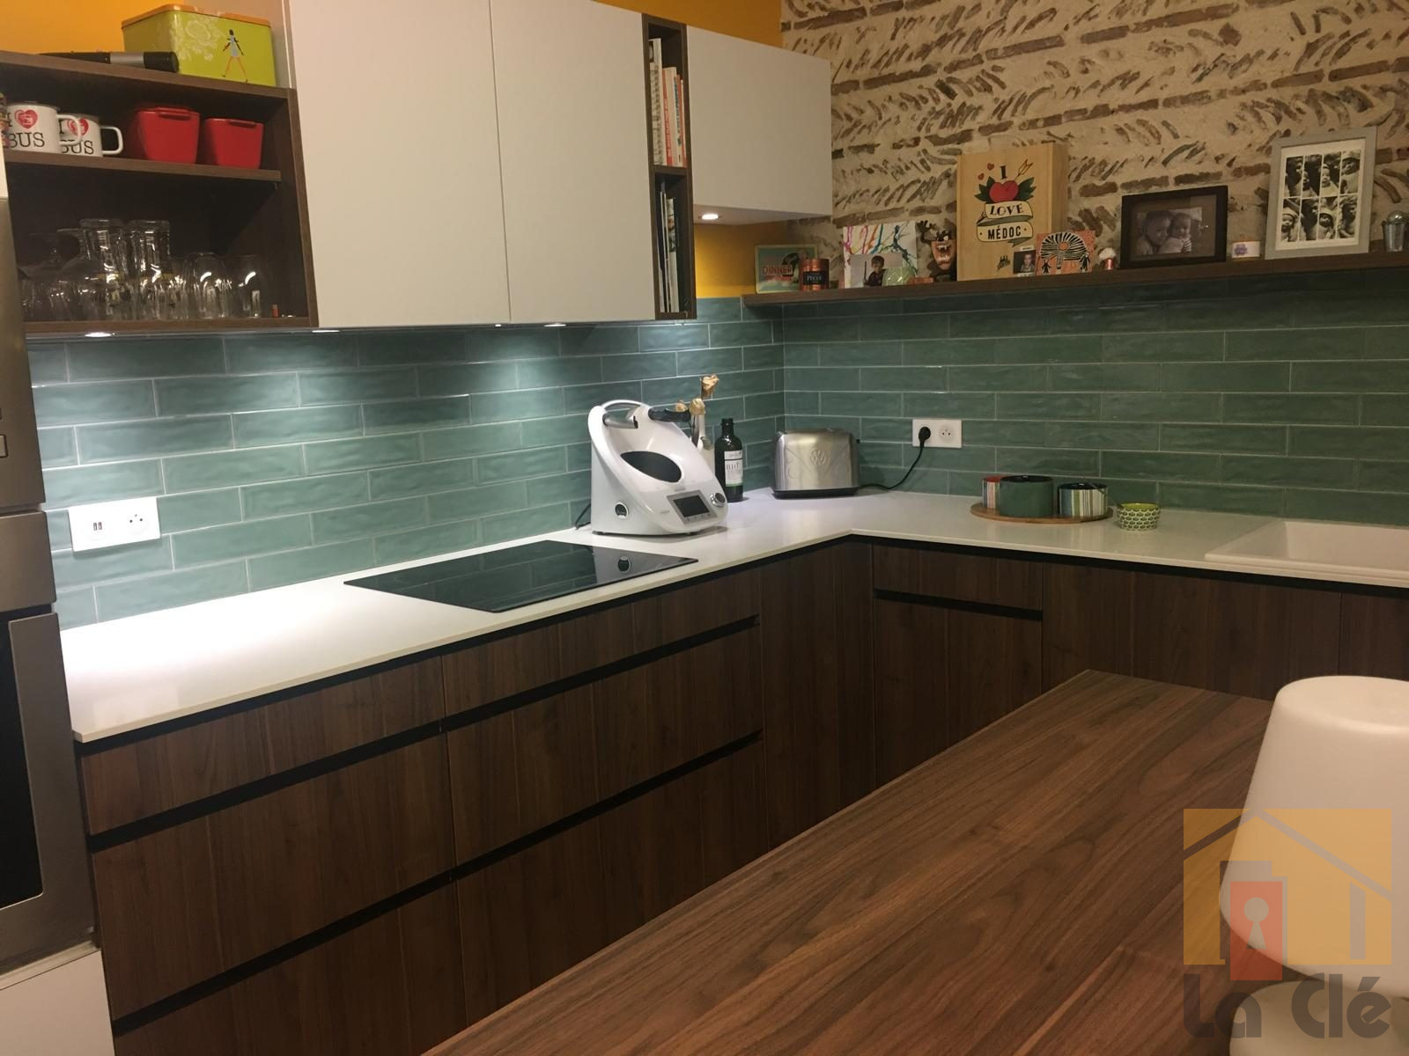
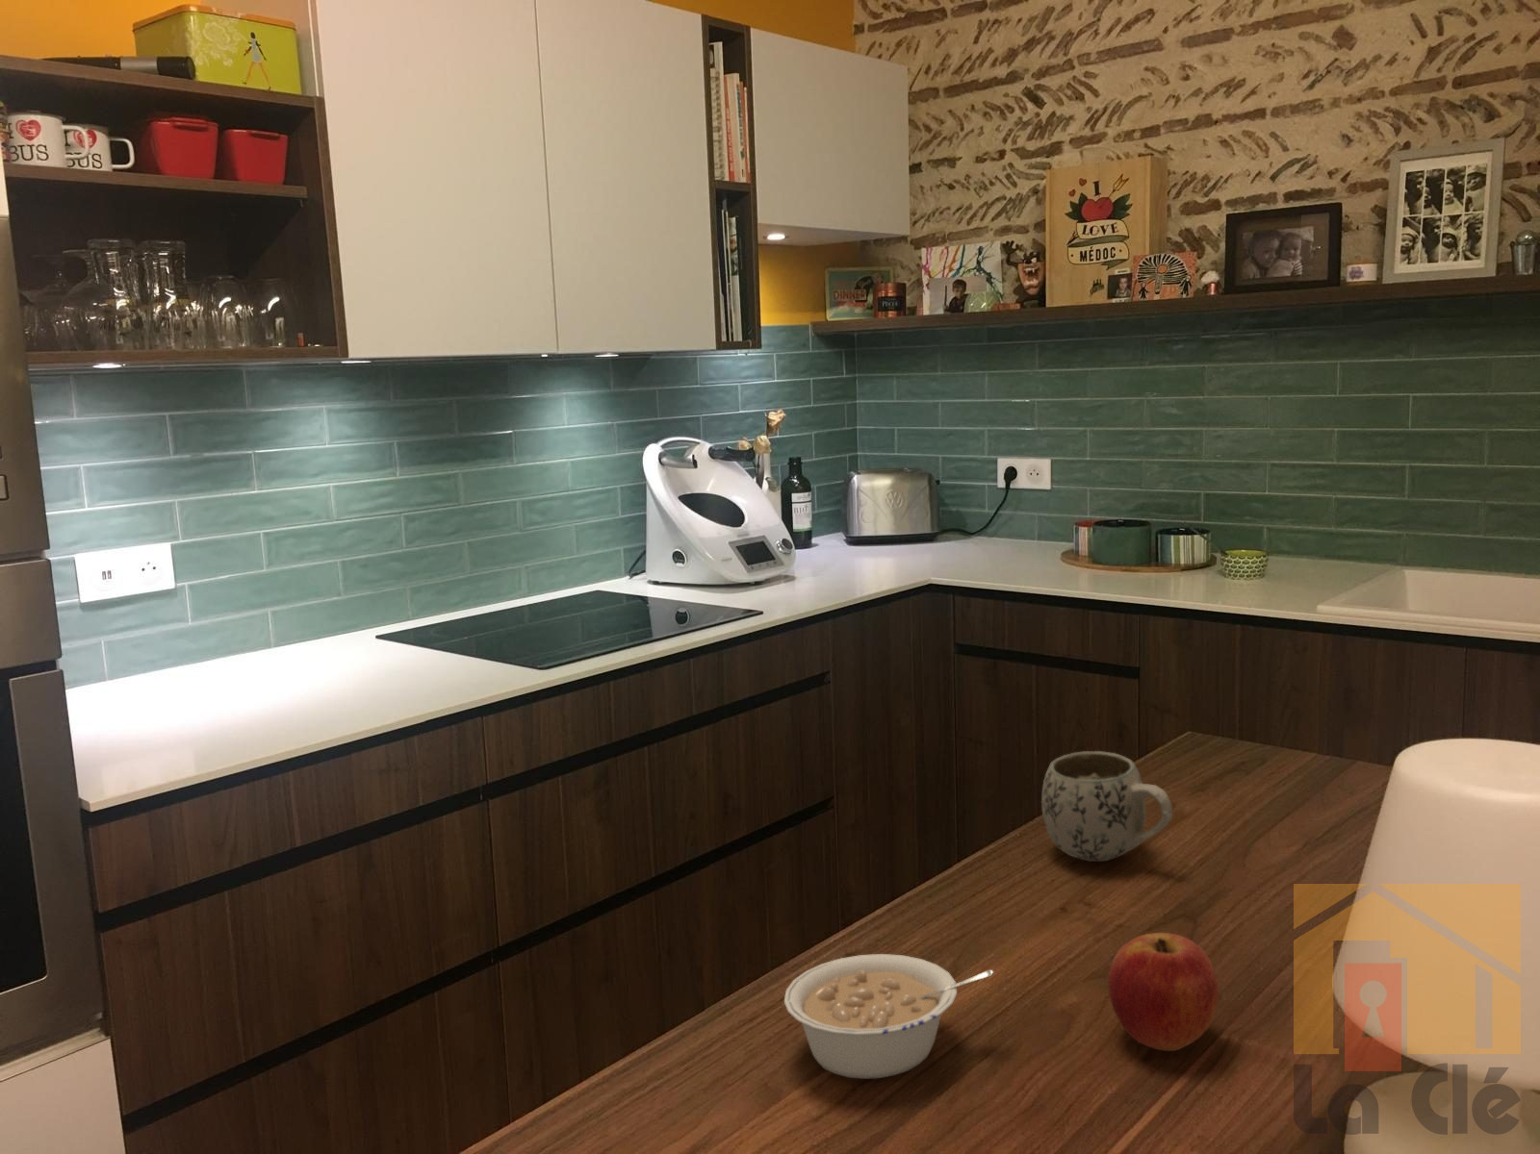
+ apple (1164, 990)
+ legume (877, 1012)
+ mug (1108, 811)
